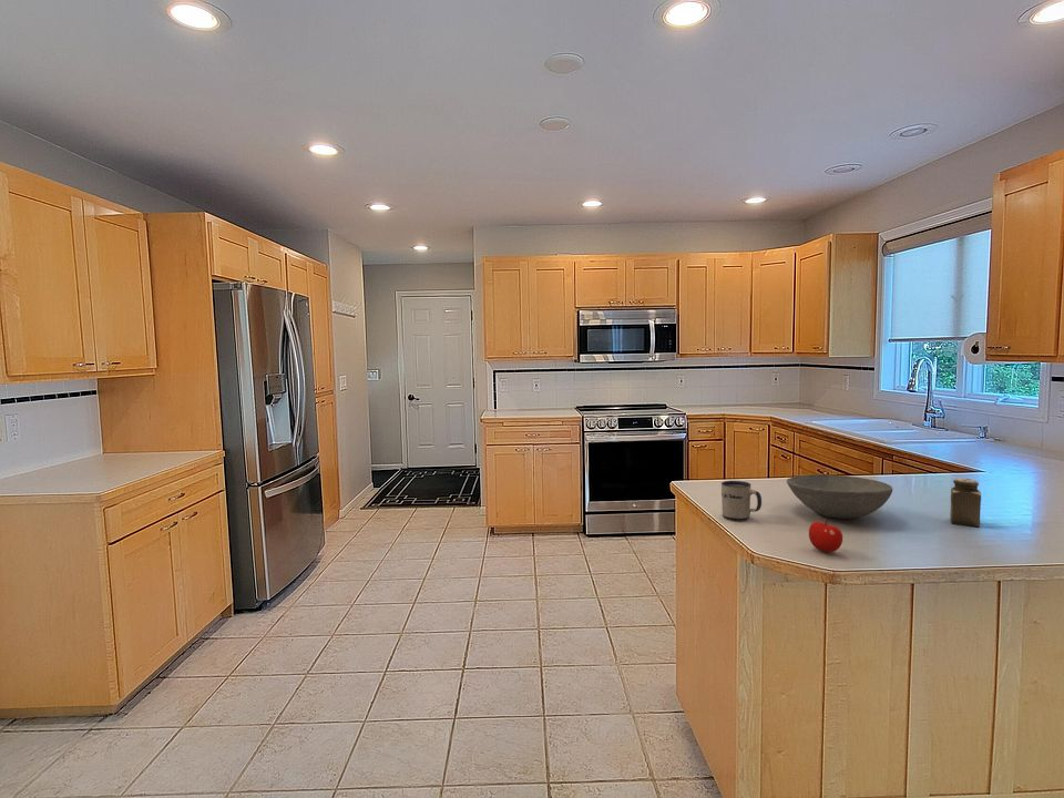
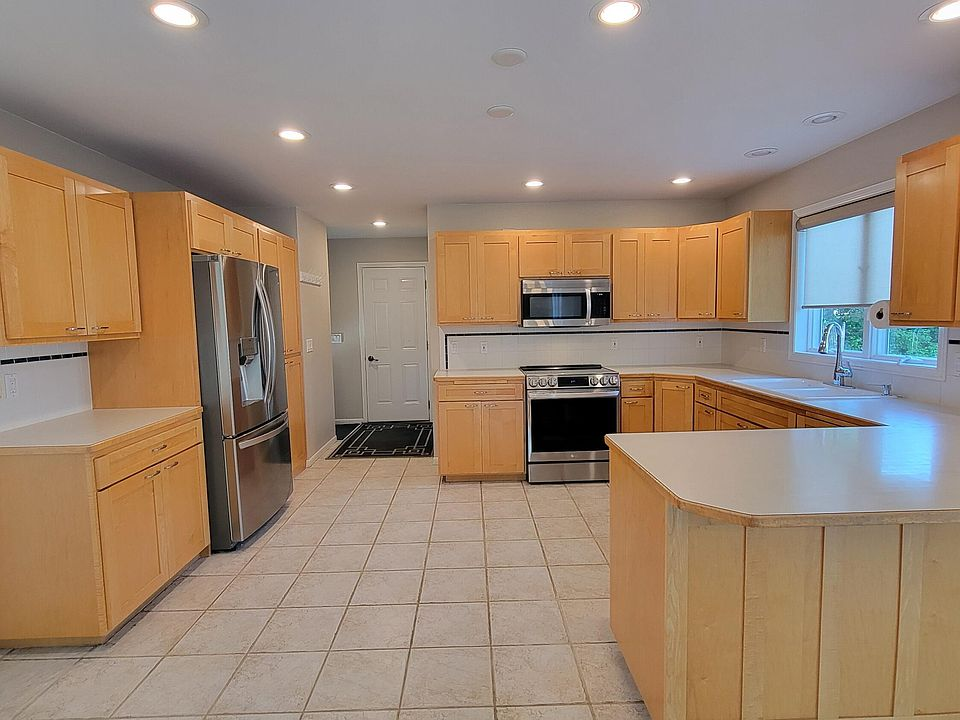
- mug (740, 501)
- apple (825, 534)
- salt shaker (965, 500)
- bowl (837, 498)
